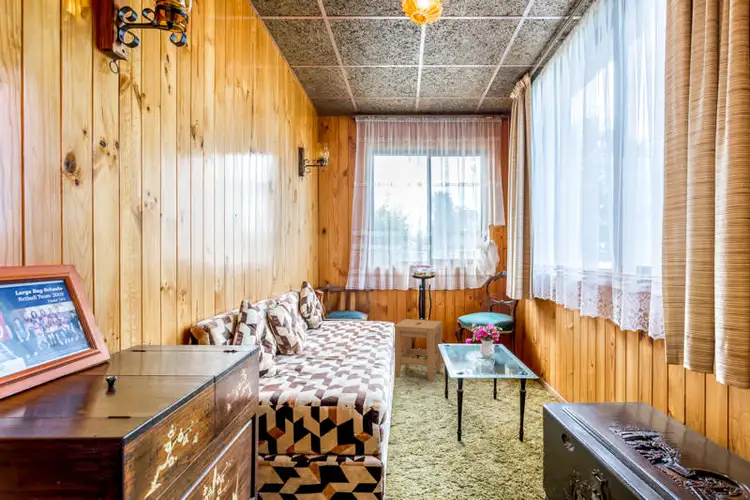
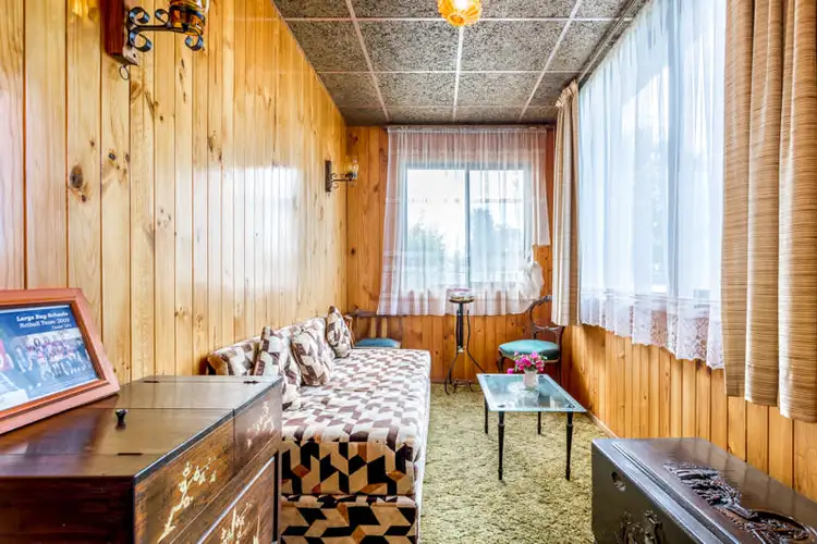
- stool (418, 350)
